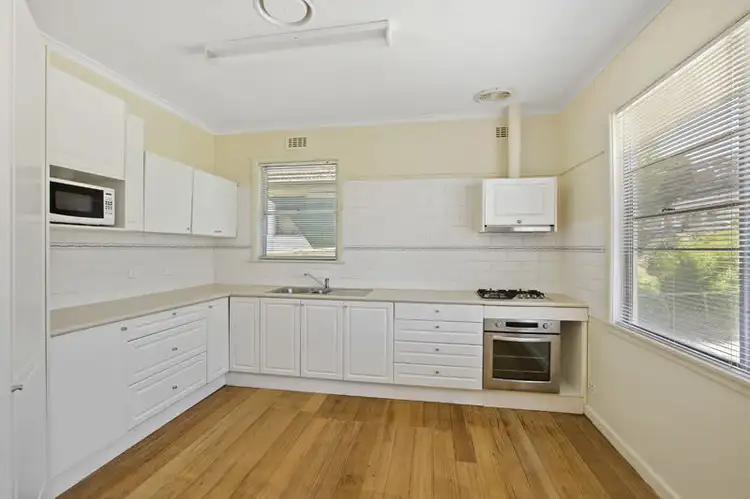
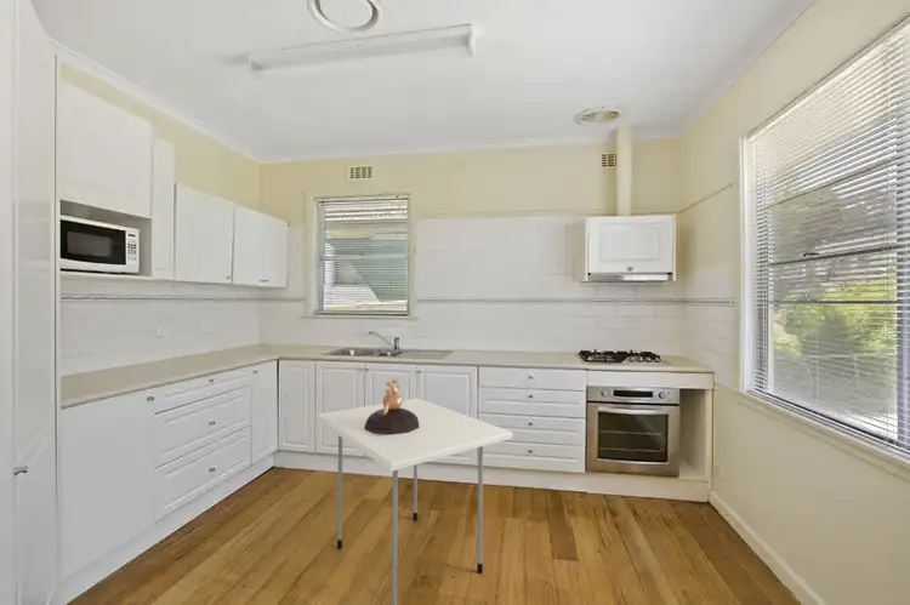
+ decorative bowl (392, 403)
+ dining table (414, 490)
